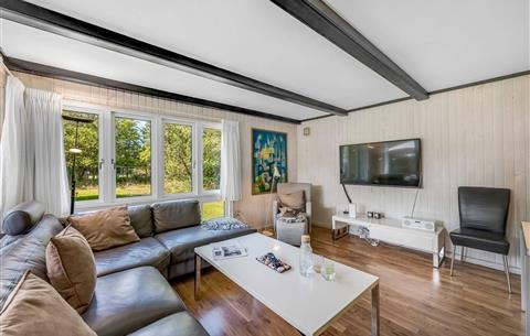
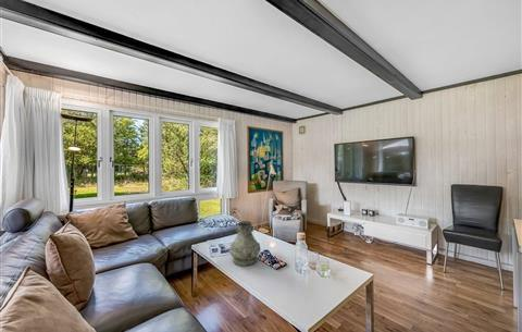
+ vase (245, 241)
